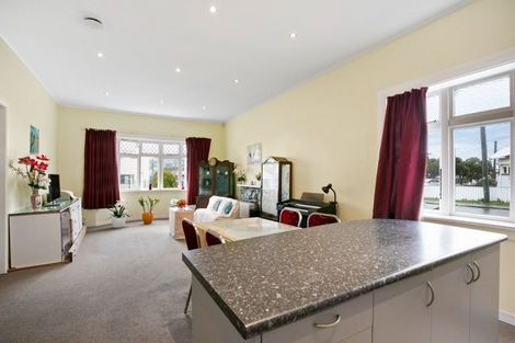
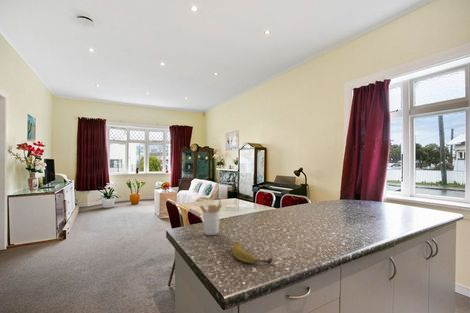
+ utensil holder (212, 217)
+ fruit (246, 252)
